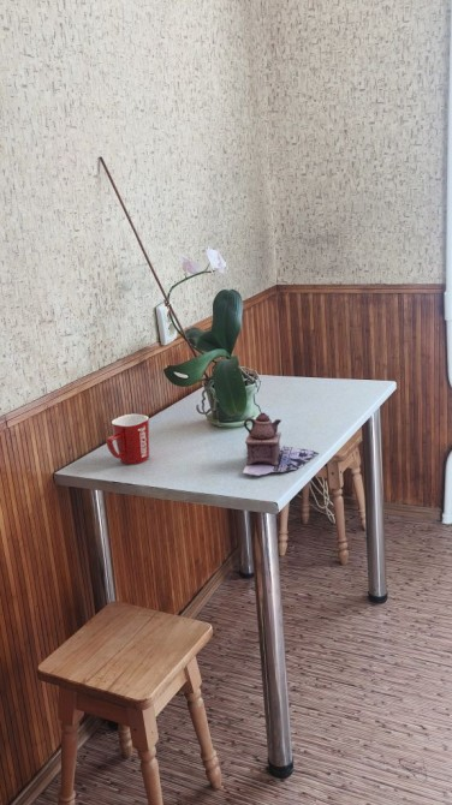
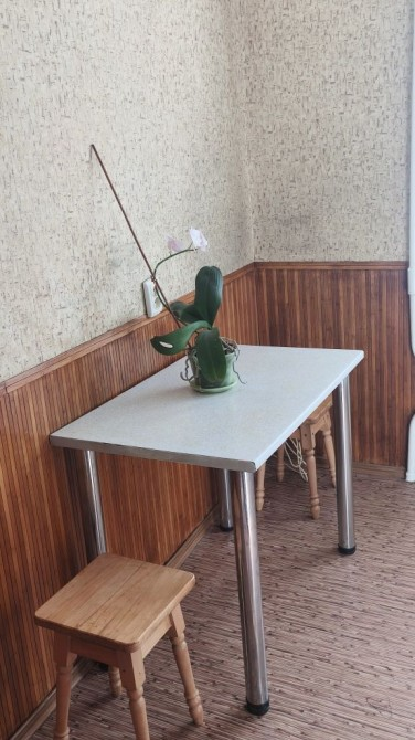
- teapot (267, 437)
- mug (126, 442)
